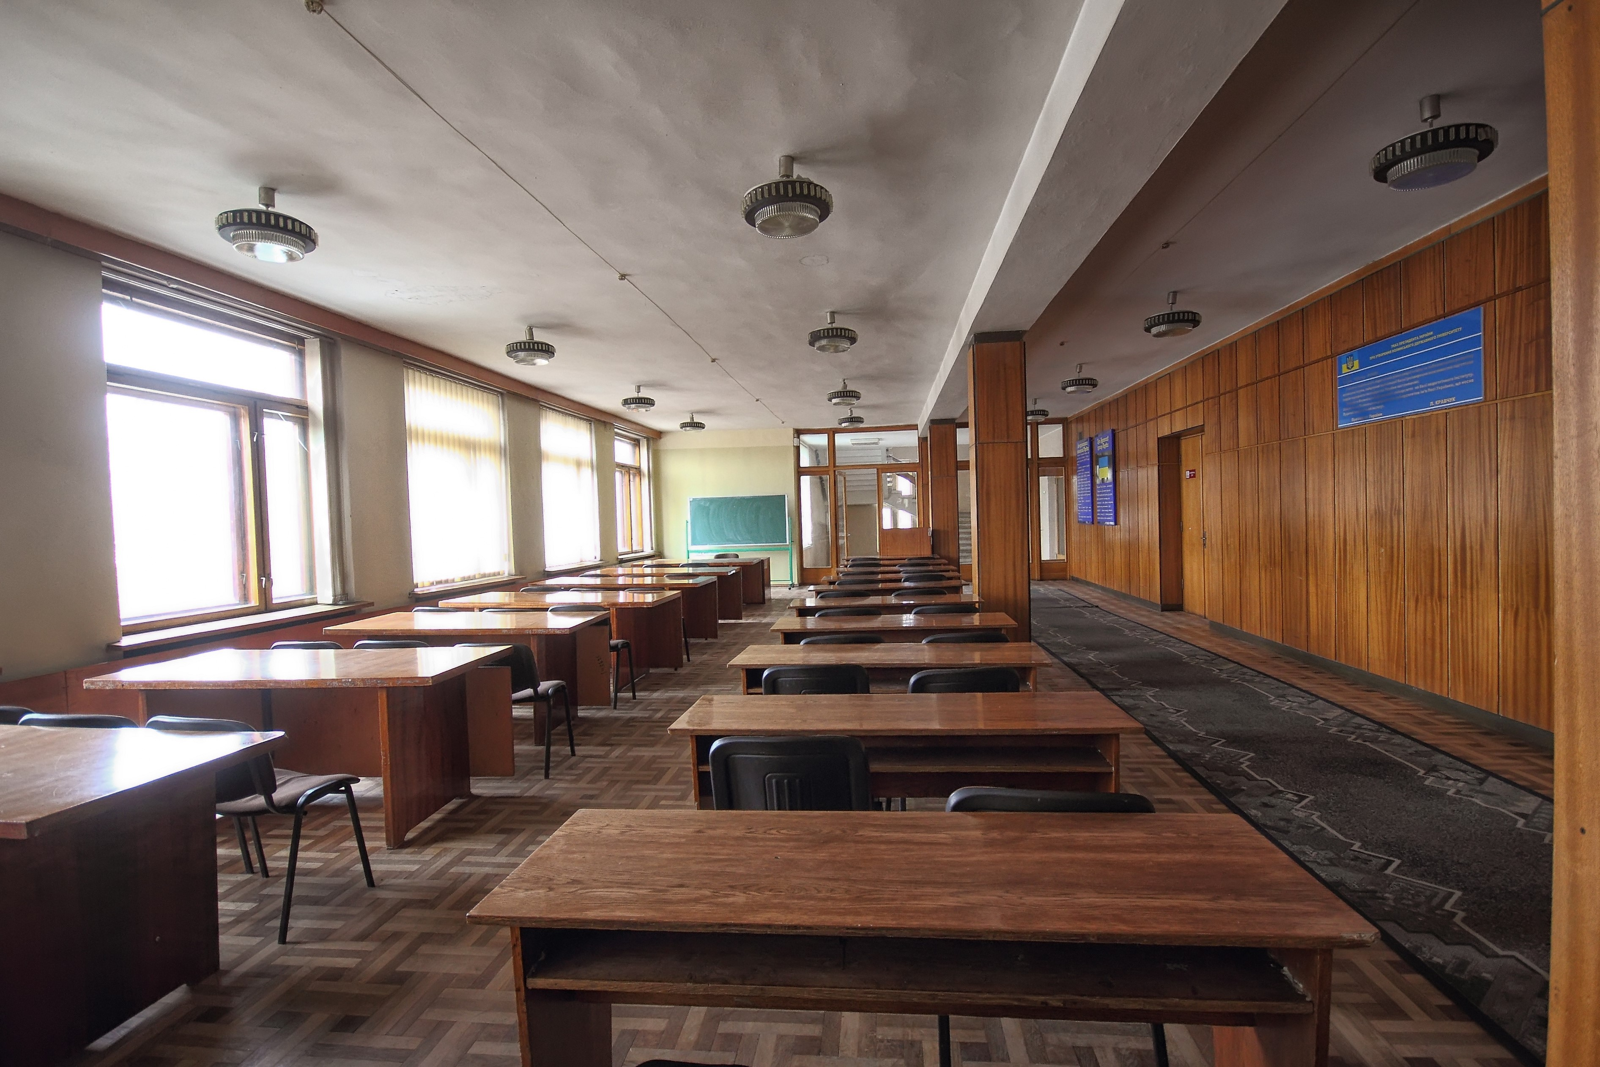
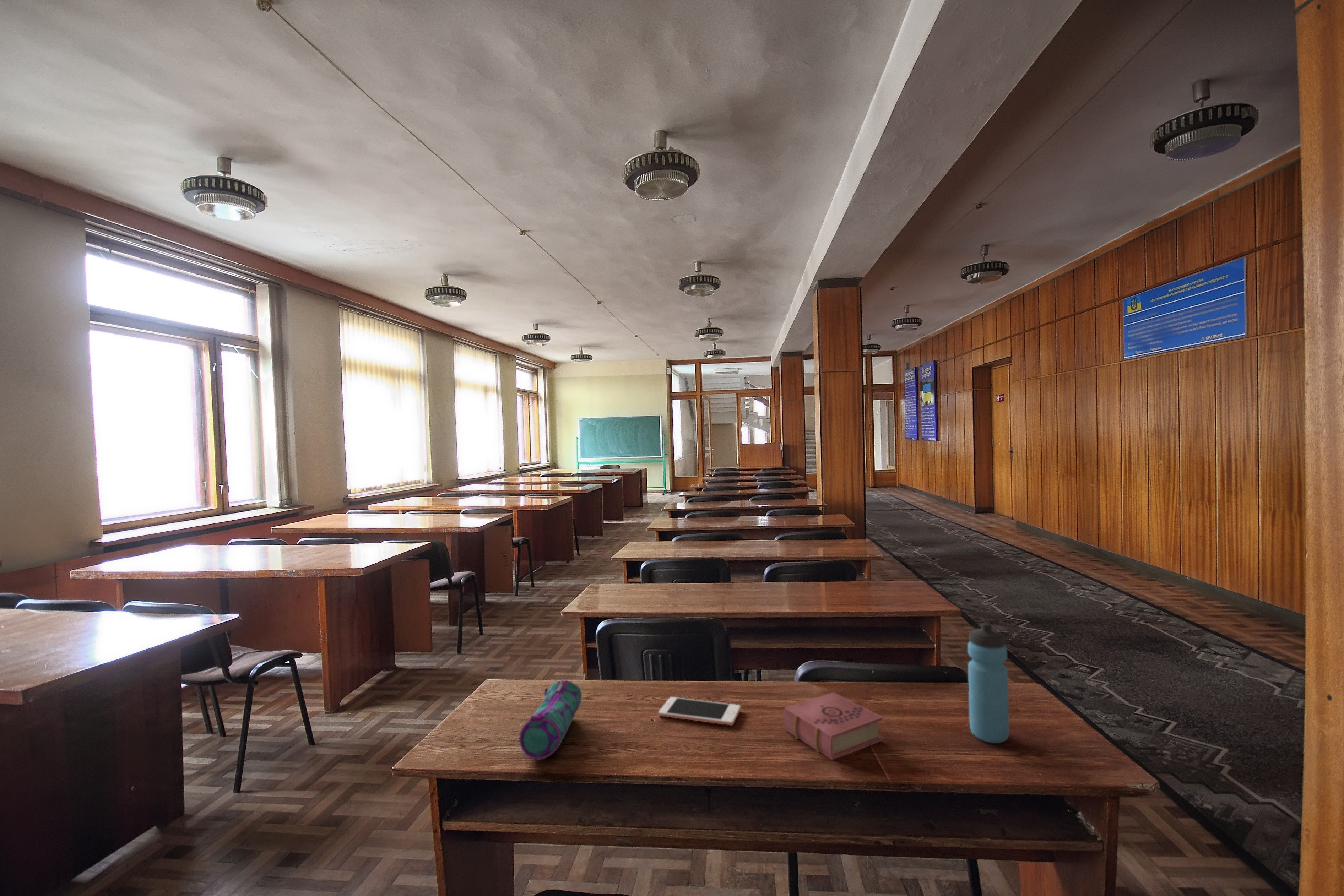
+ water bottle (988, 680)
+ pencil case (552, 716)
+ book (831, 724)
+ cell phone (700, 711)
